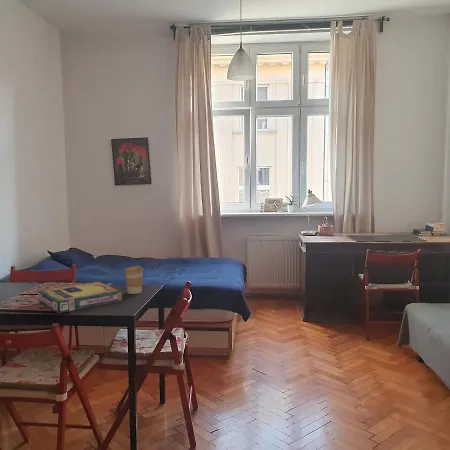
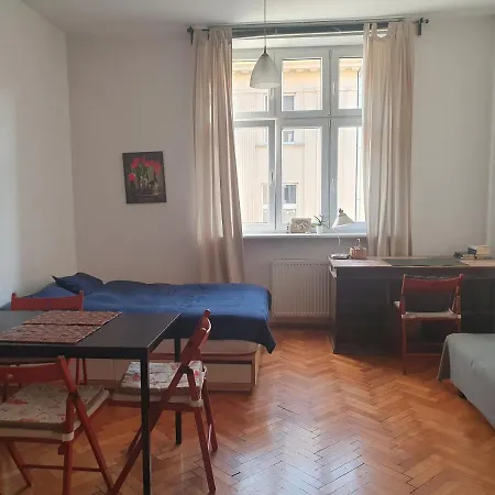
- video game box (80, 295)
- coffee cup (134, 279)
